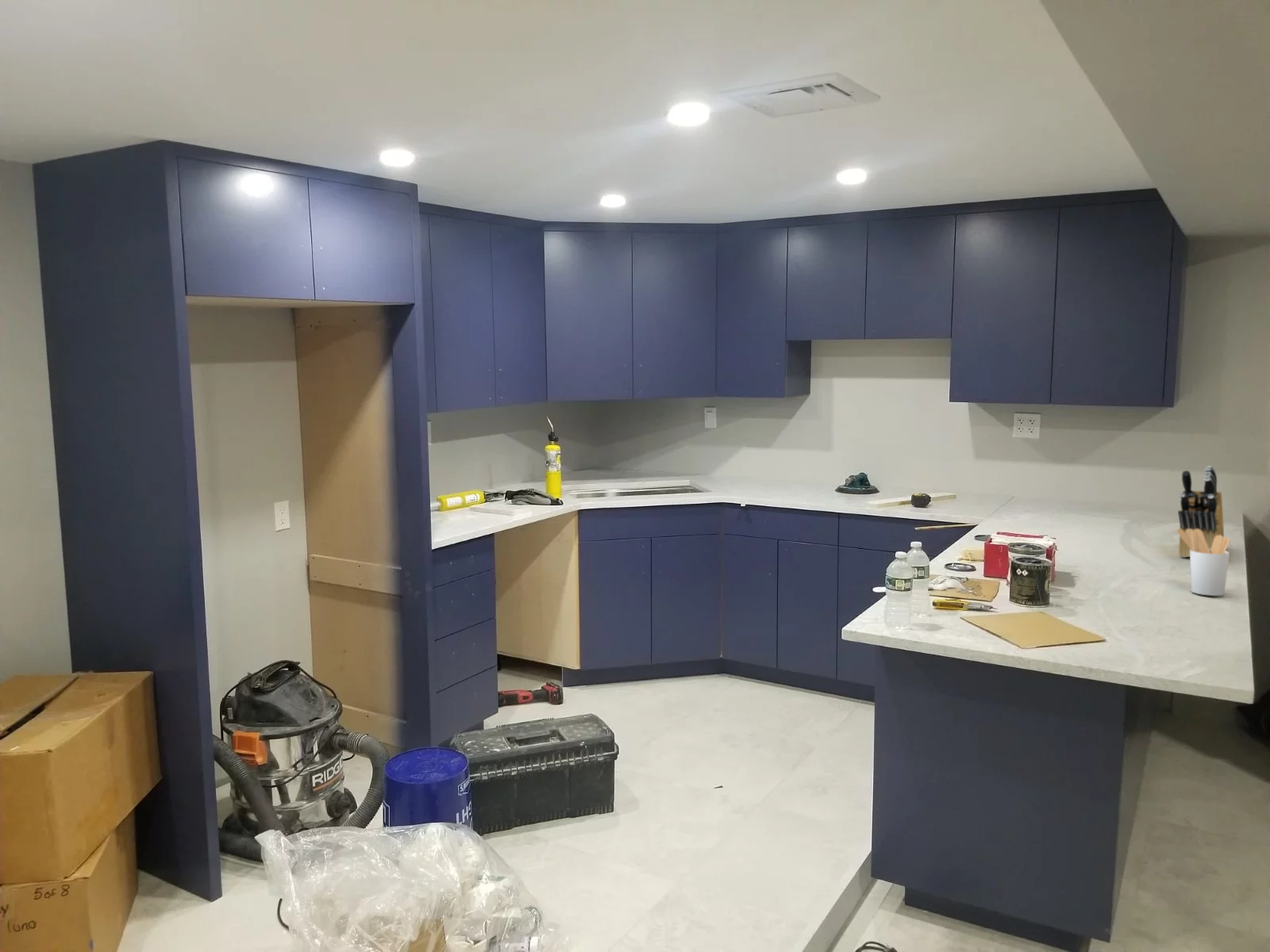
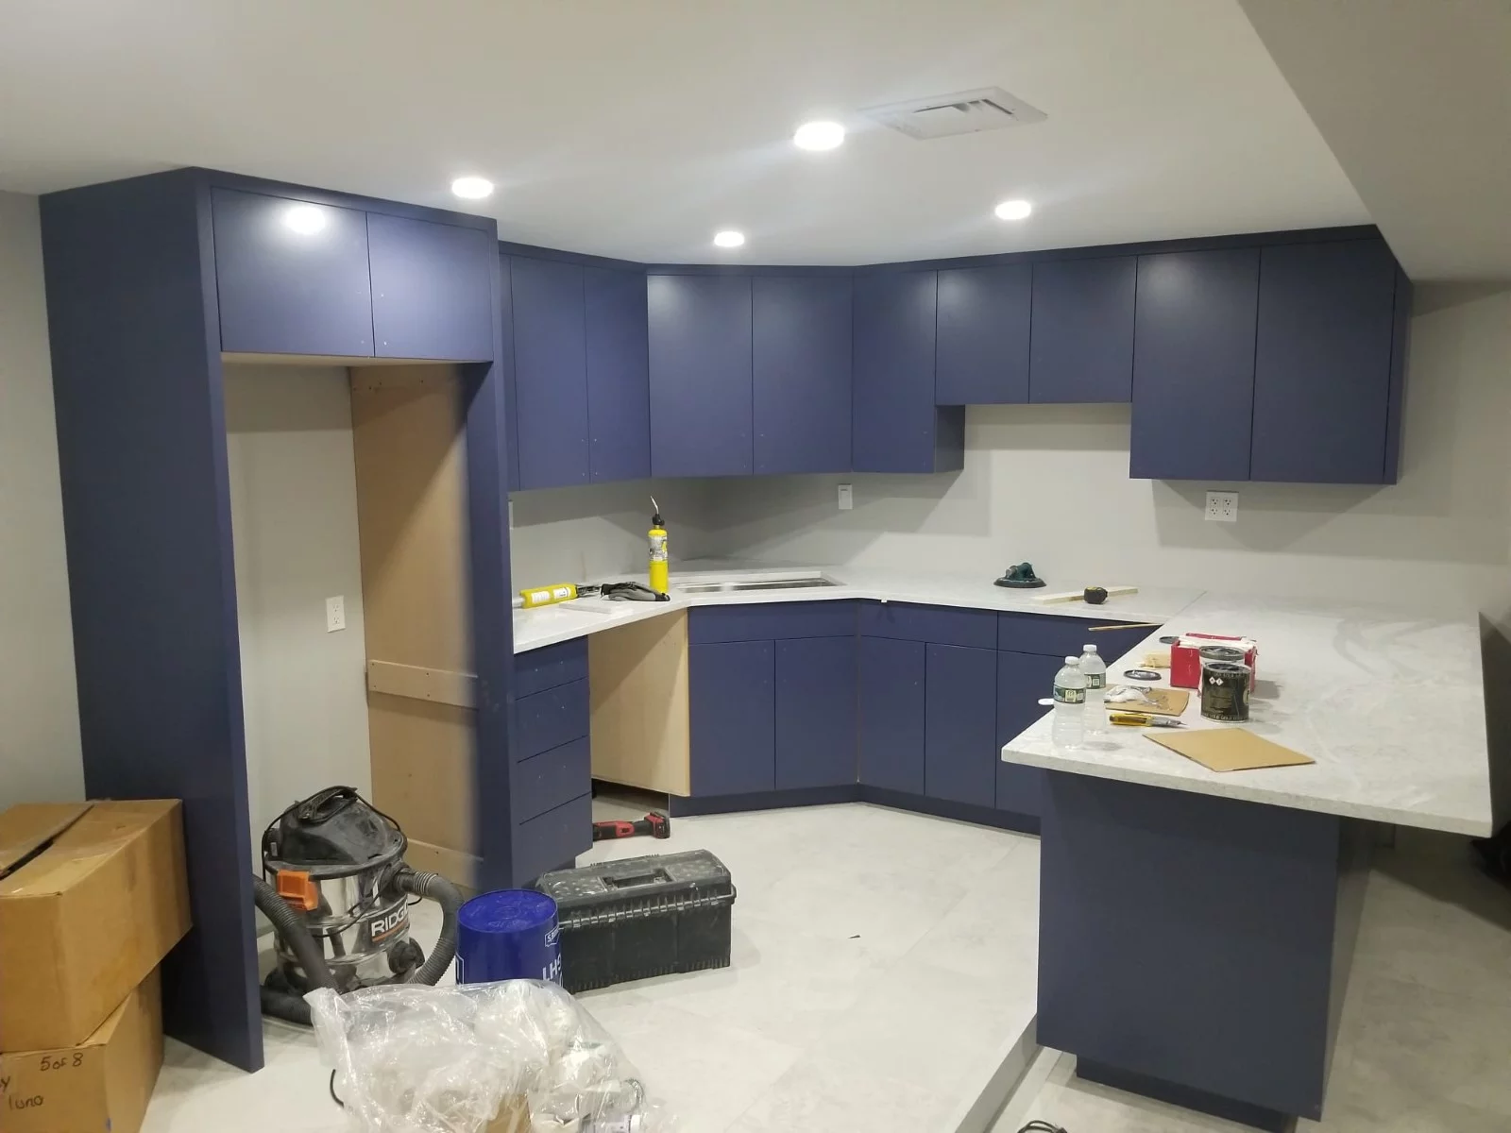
- utensil holder (1202, 560)
- knife block (1202, 509)
